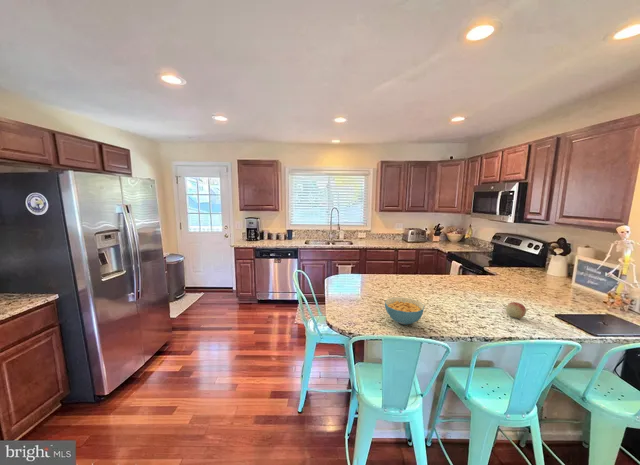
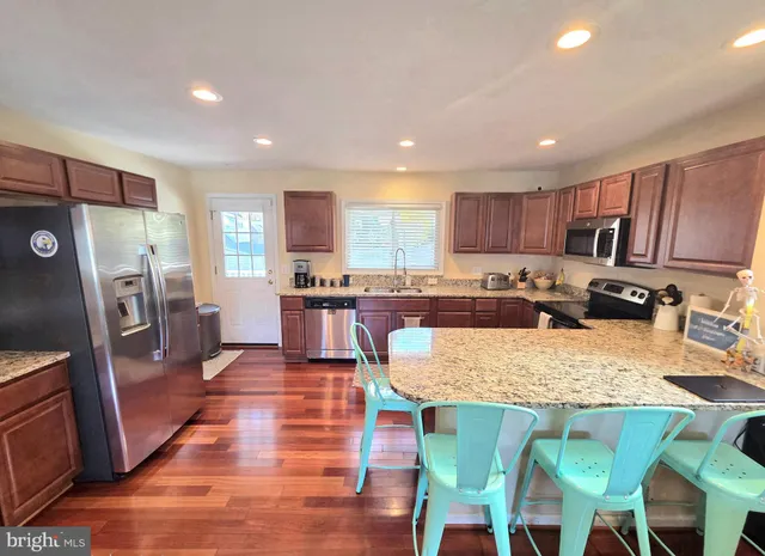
- cereal bowl (403, 313)
- fruit (516, 310)
